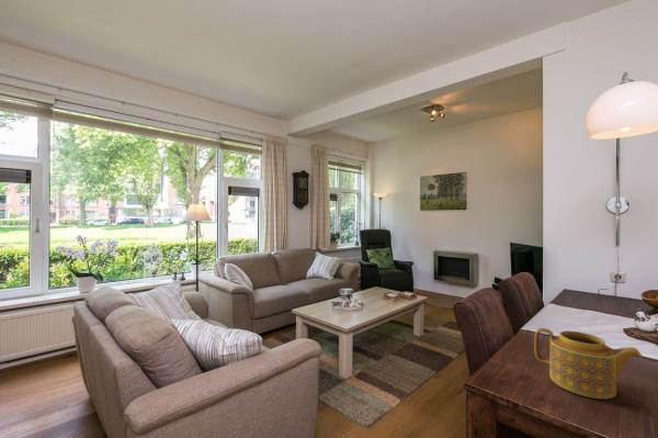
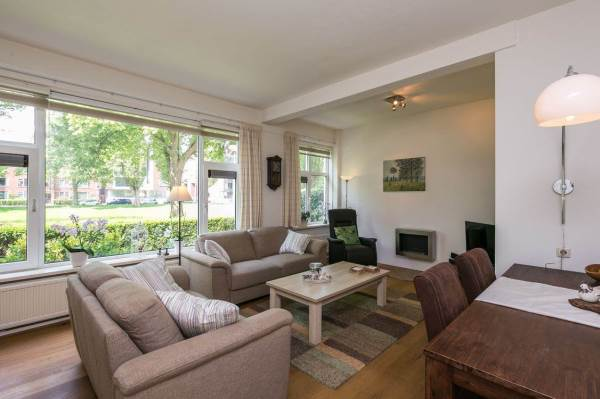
- teapot (583, 360)
